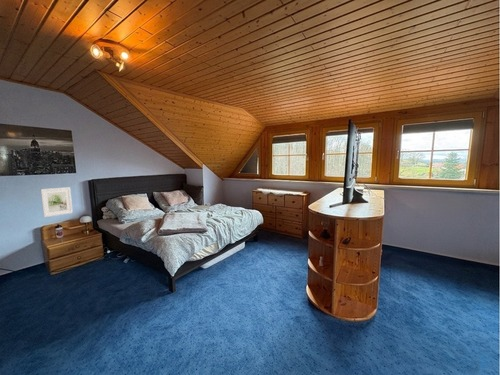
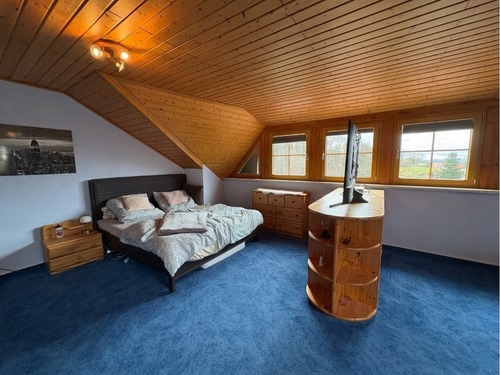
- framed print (57, 201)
